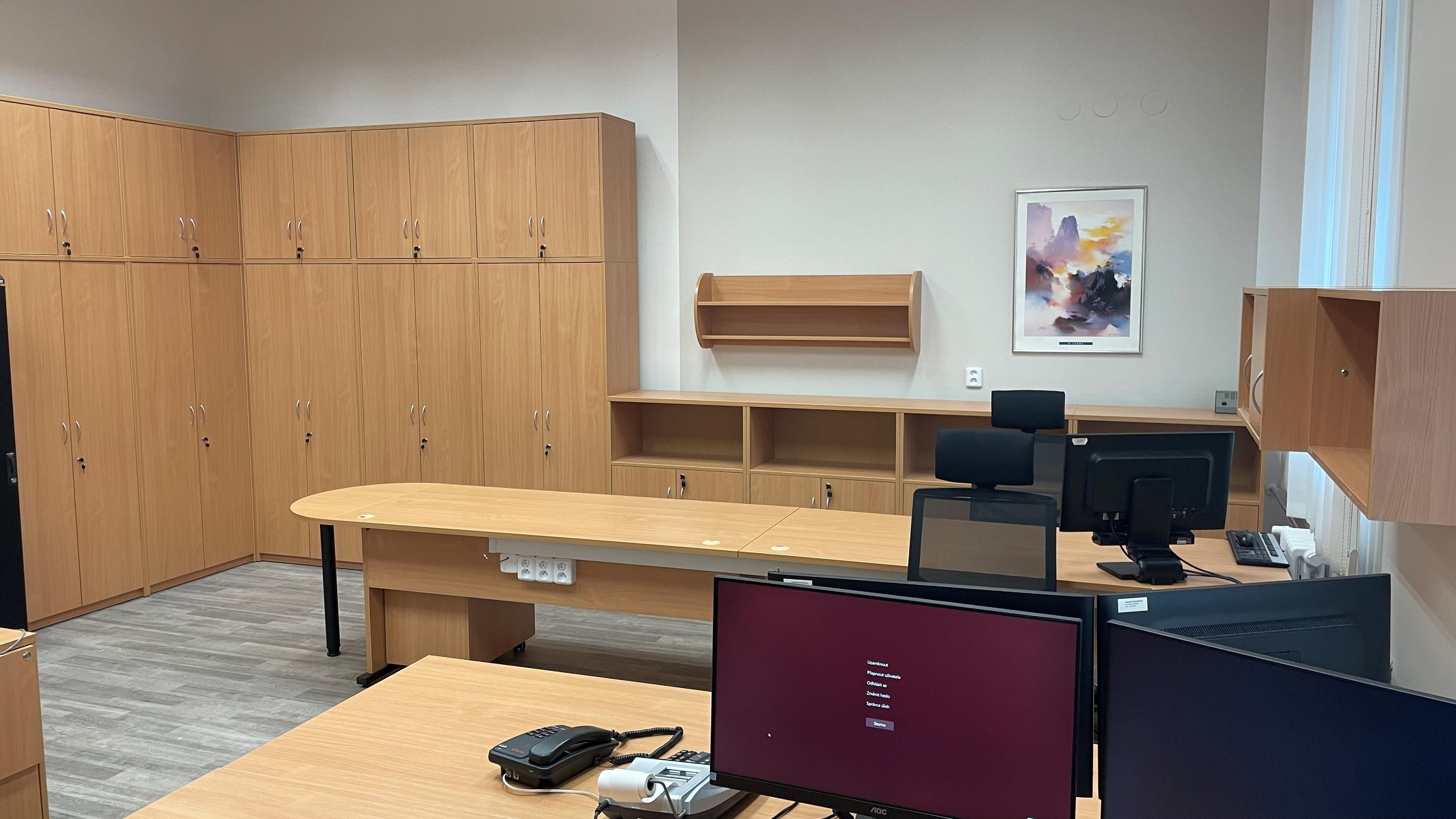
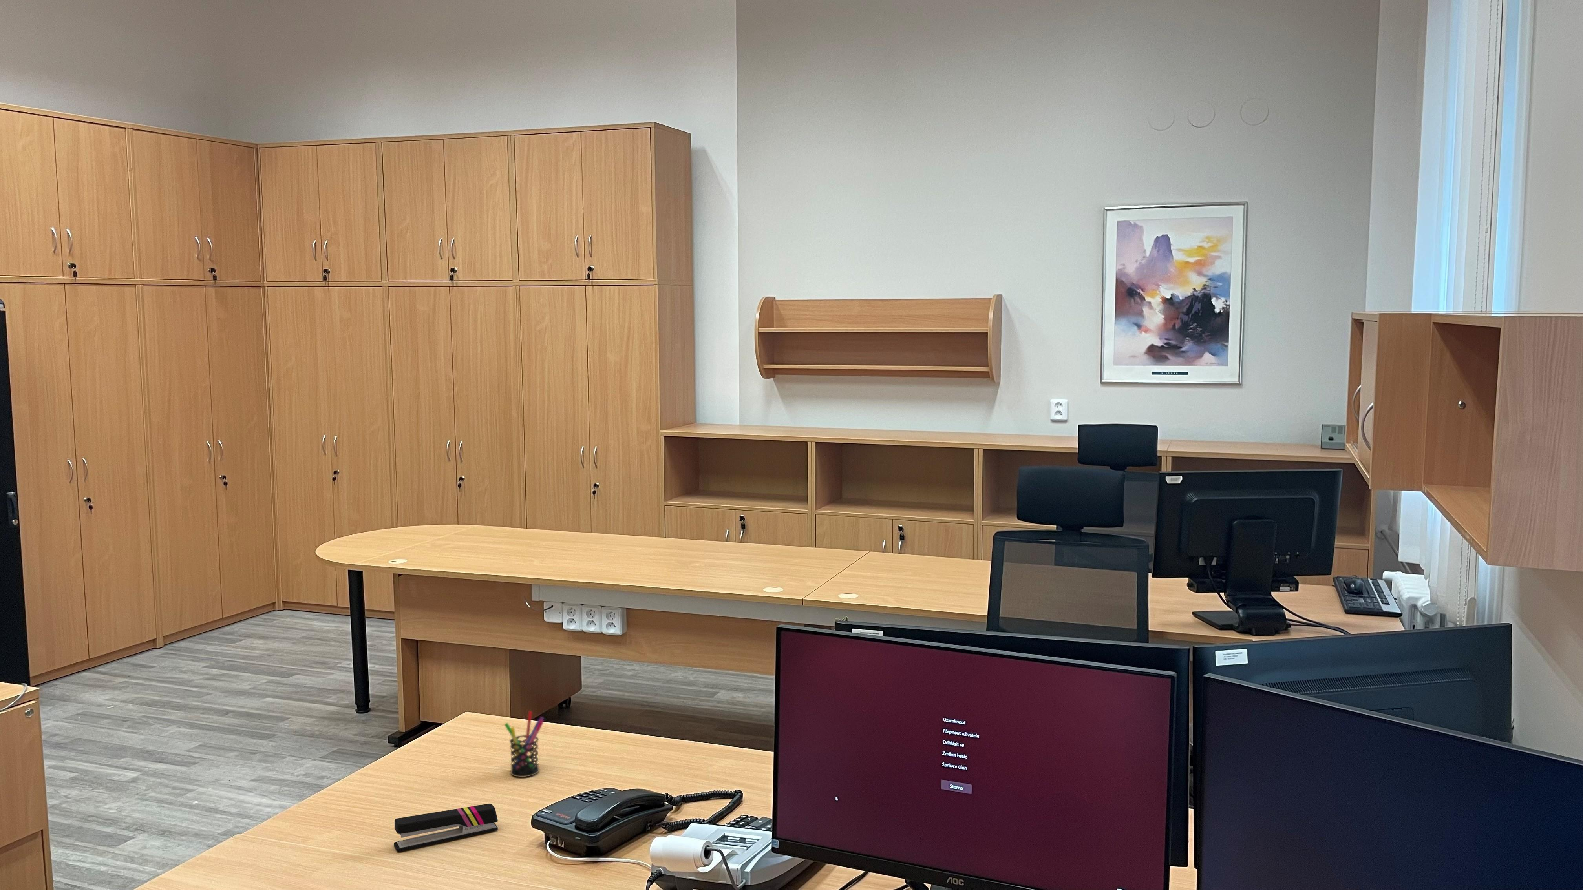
+ pen holder (522, 742)
+ stapler (447, 824)
